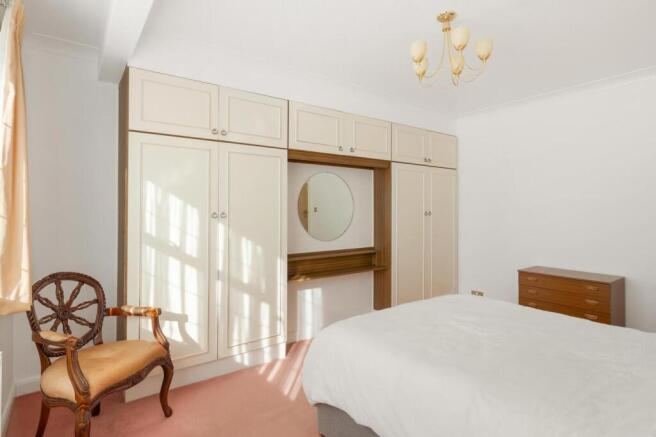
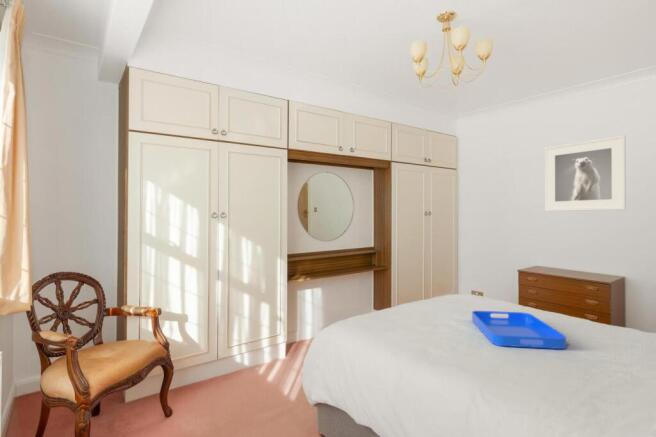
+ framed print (582, 176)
+ serving tray (513, 327)
